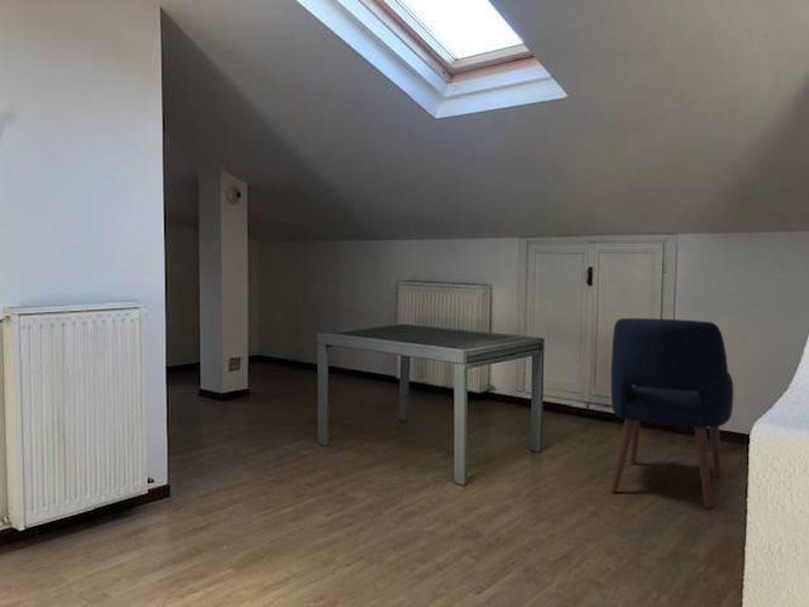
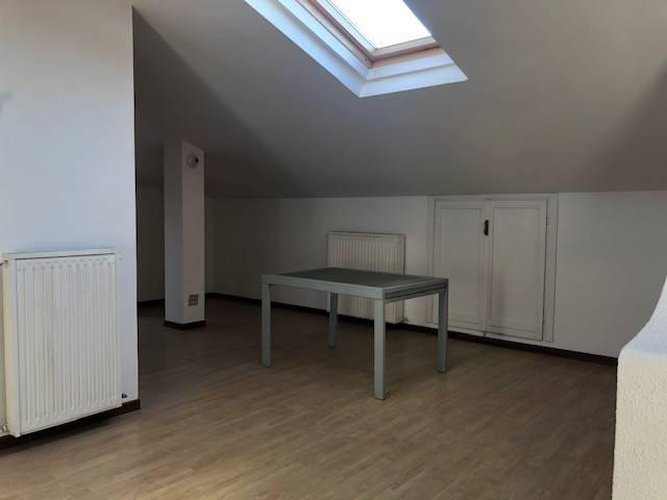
- chair (668, 401)
